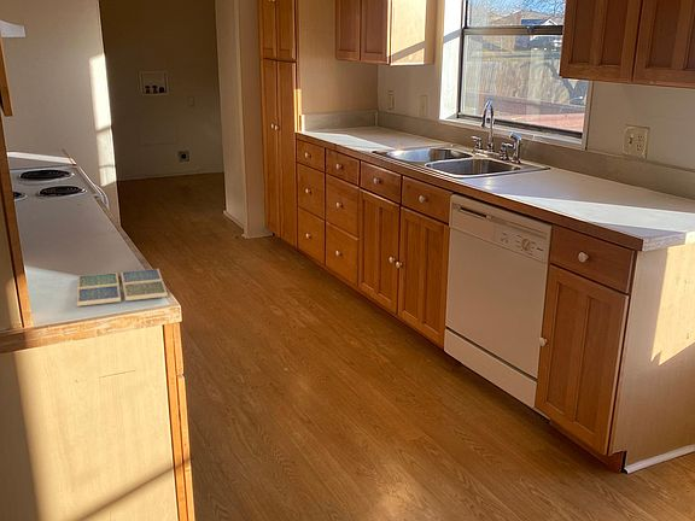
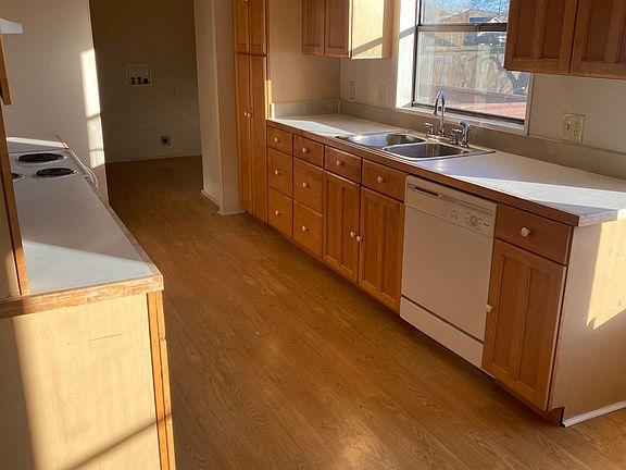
- drink coaster (118, 286)
